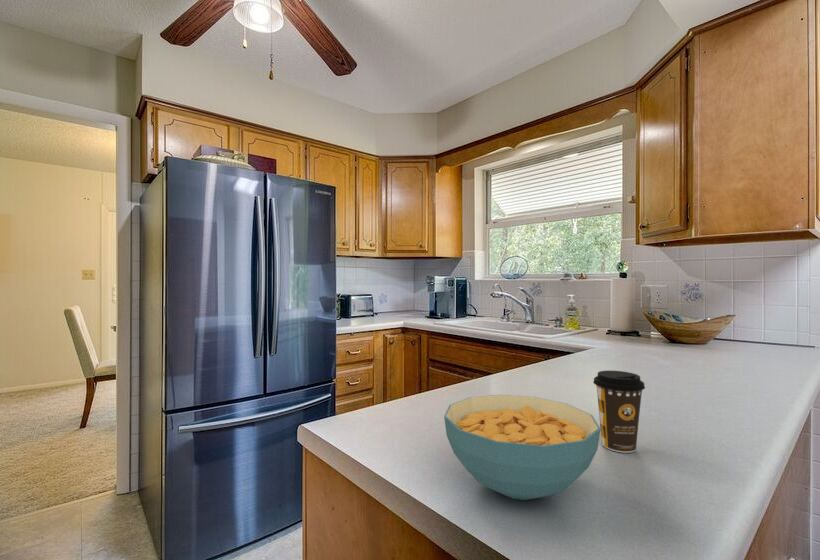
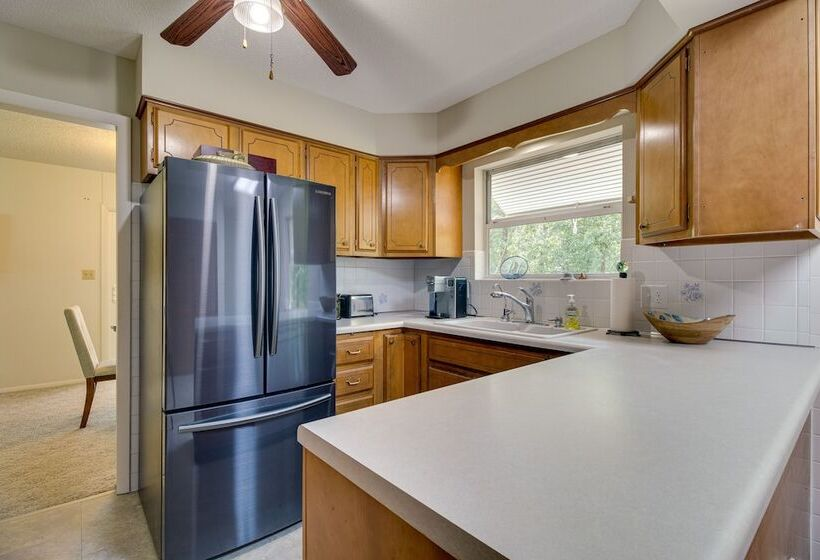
- cereal bowl (518, 451)
- coffee cup (618, 410)
